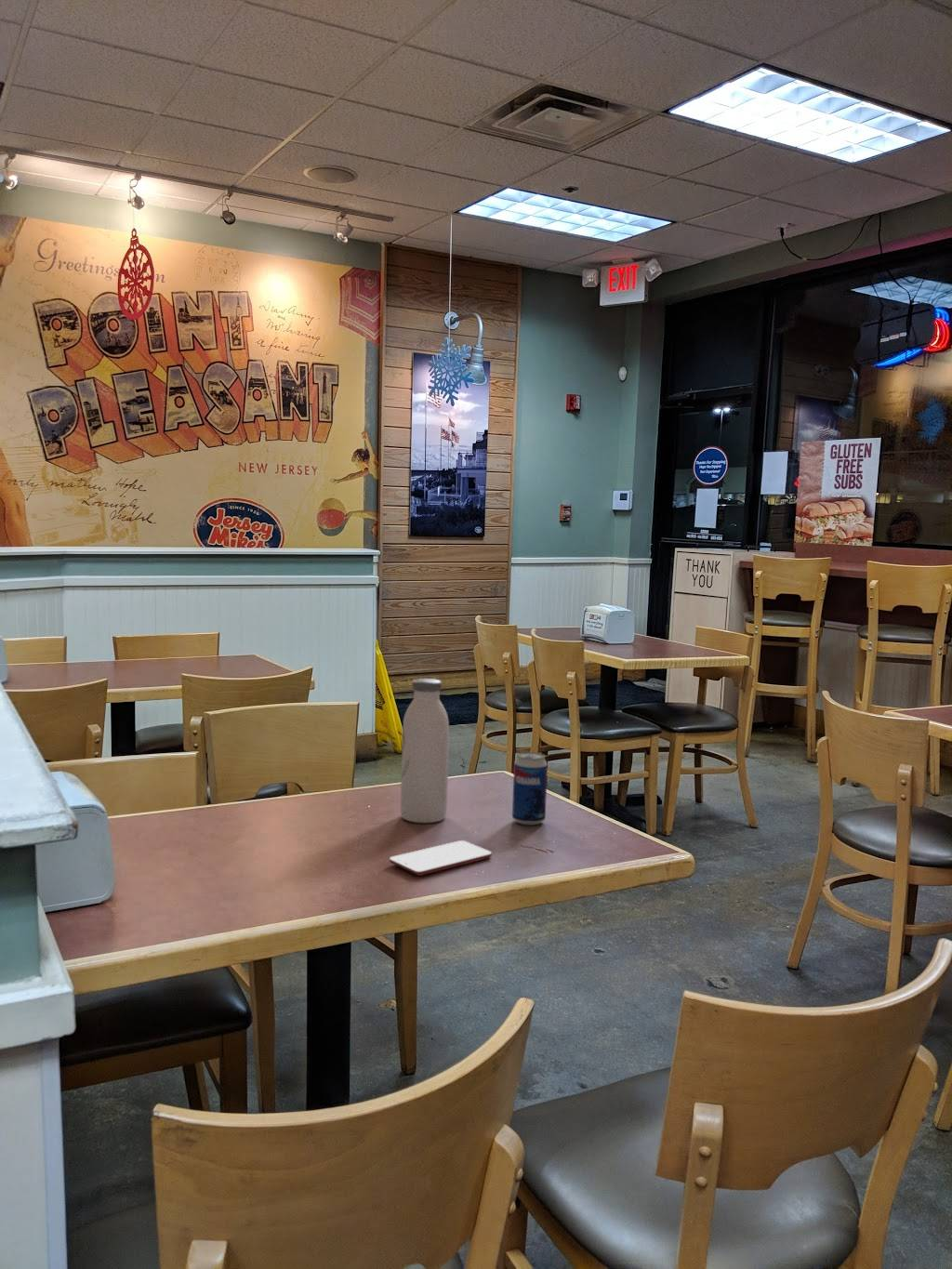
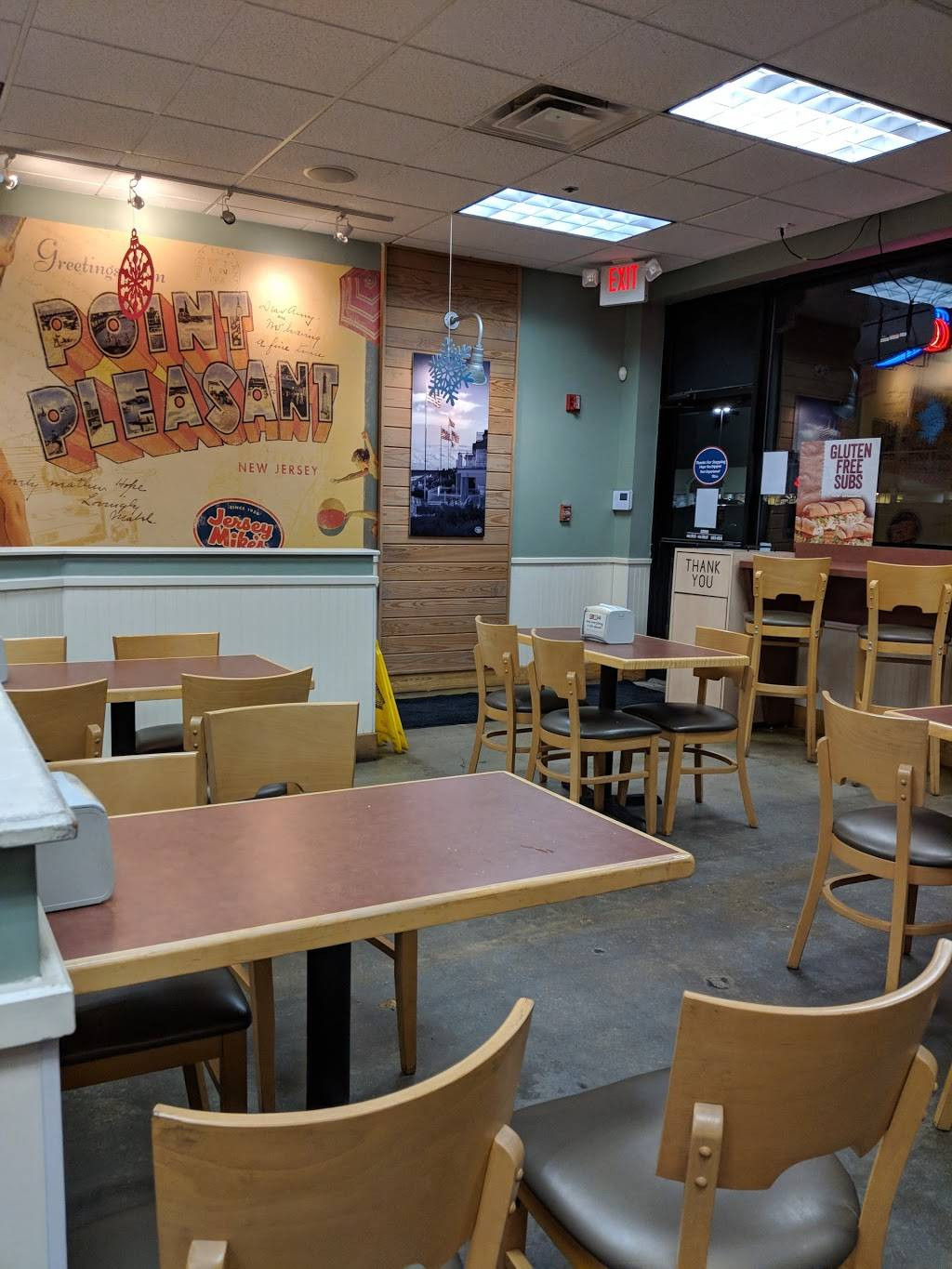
- water bottle (425, 748)
- smartphone (441, 857)
- beverage can (529, 788)
